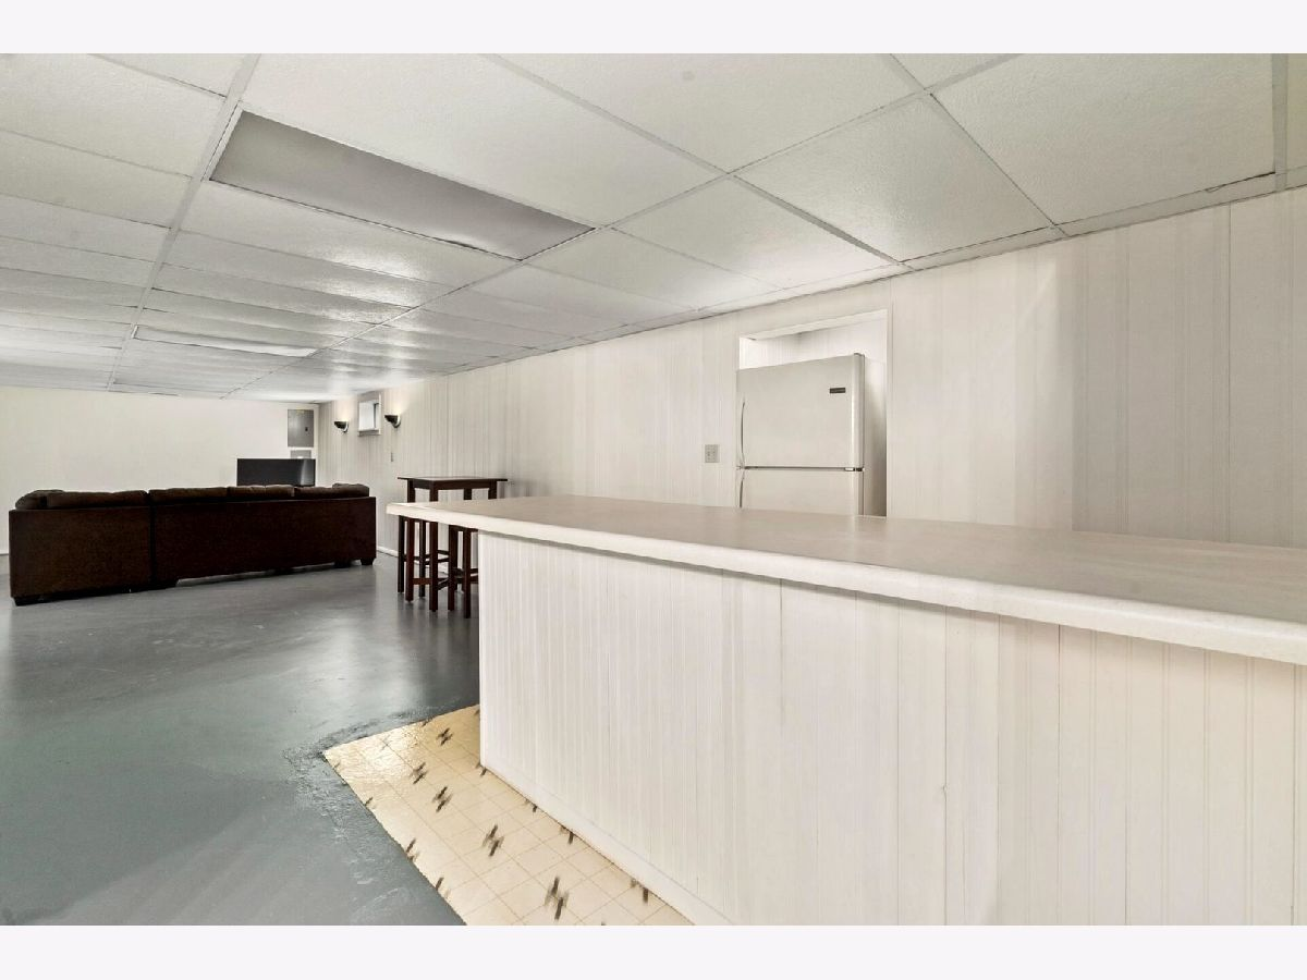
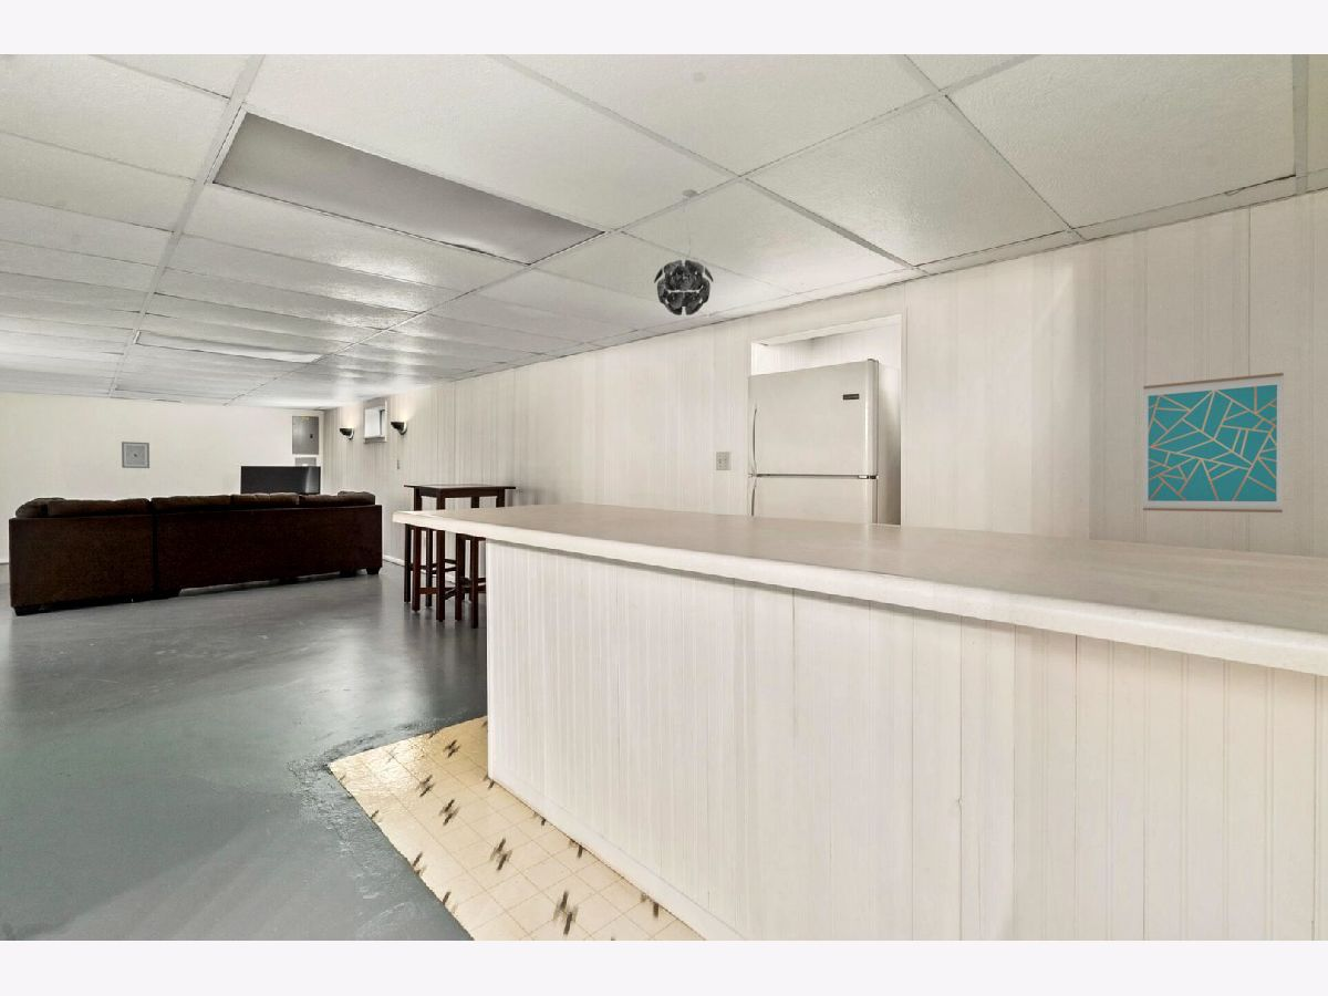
+ pendant light (688, 255)
+ wall art (135, 455)
+ wall art (1208, 445)
